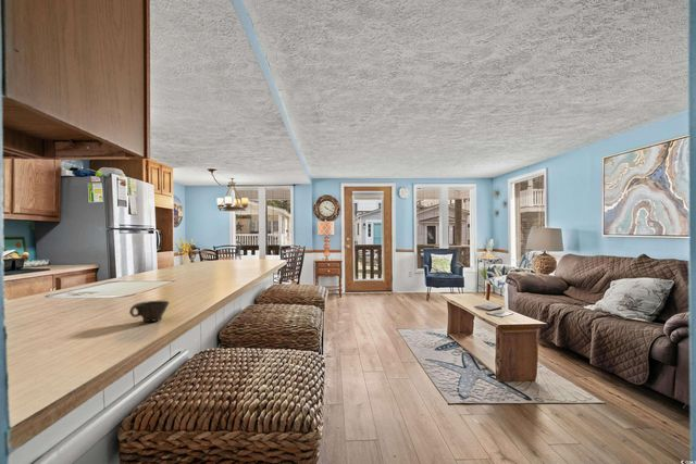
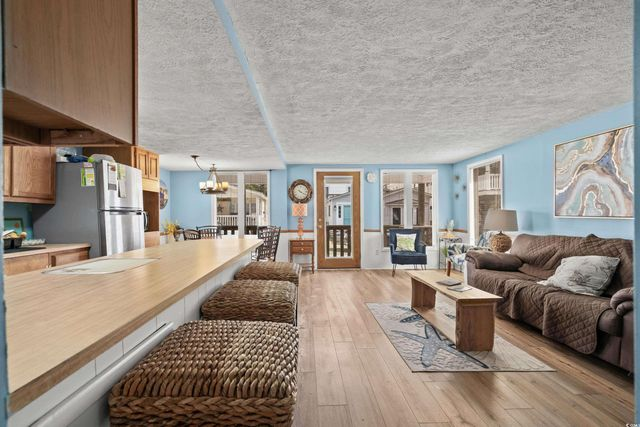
- cup (149, 311)
